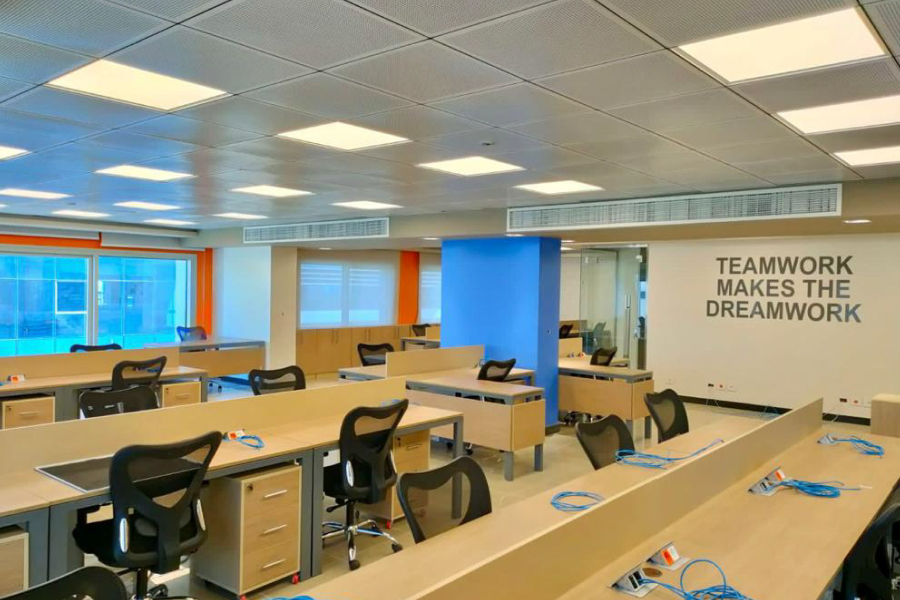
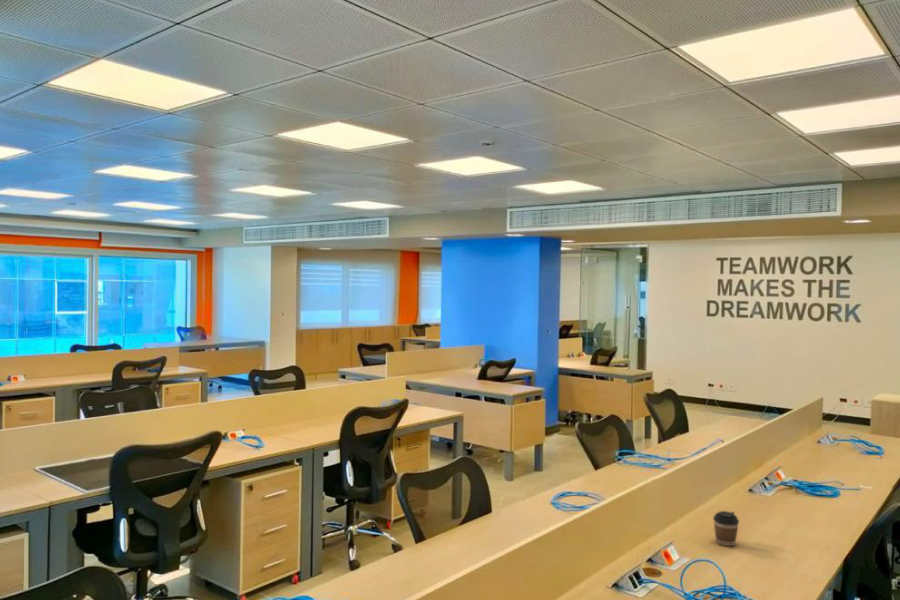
+ coffee cup (725, 527)
